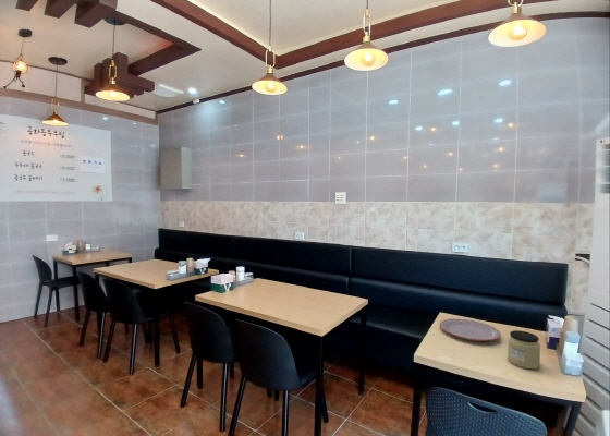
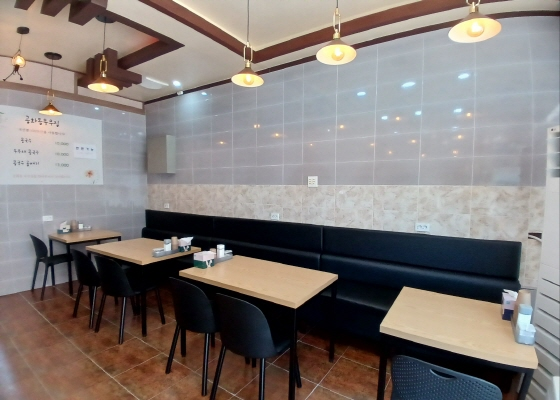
- jar (523, 348)
- plate (468, 330)
